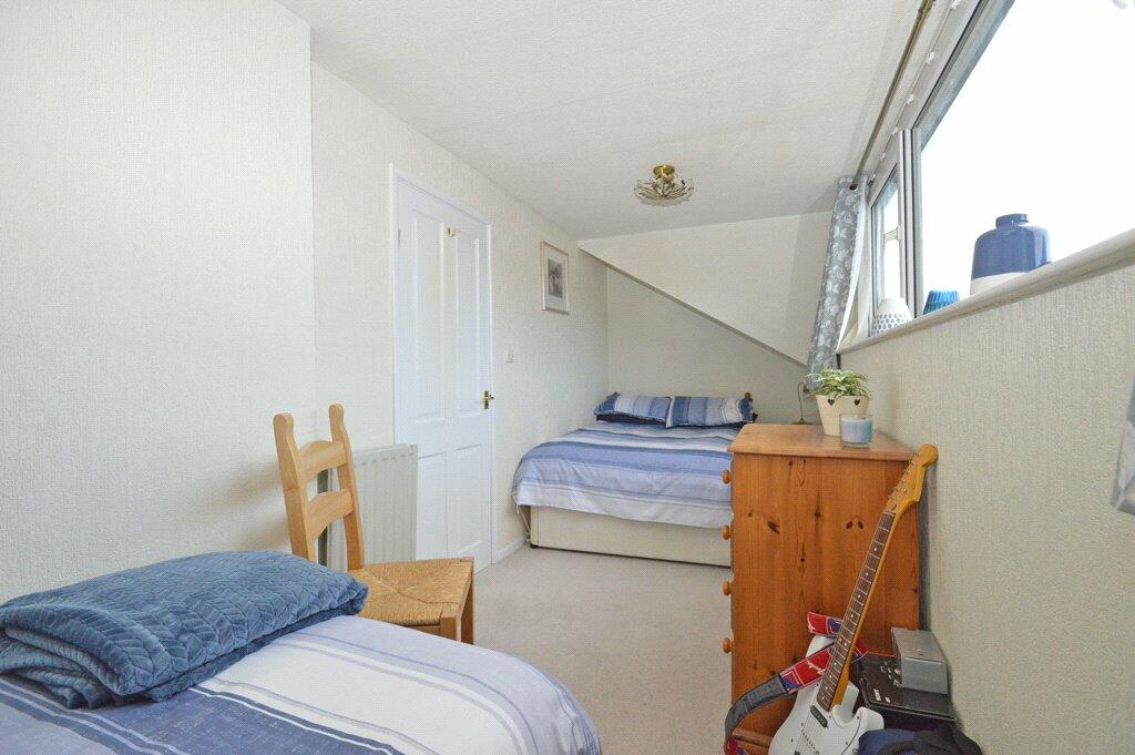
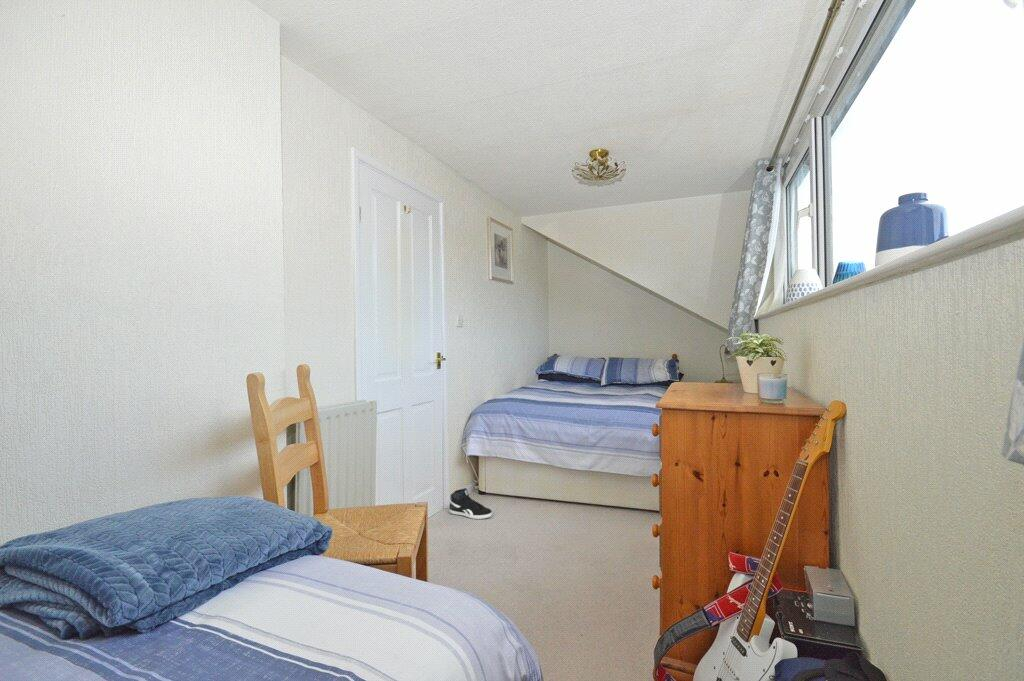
+ sneaker (469, 502)
